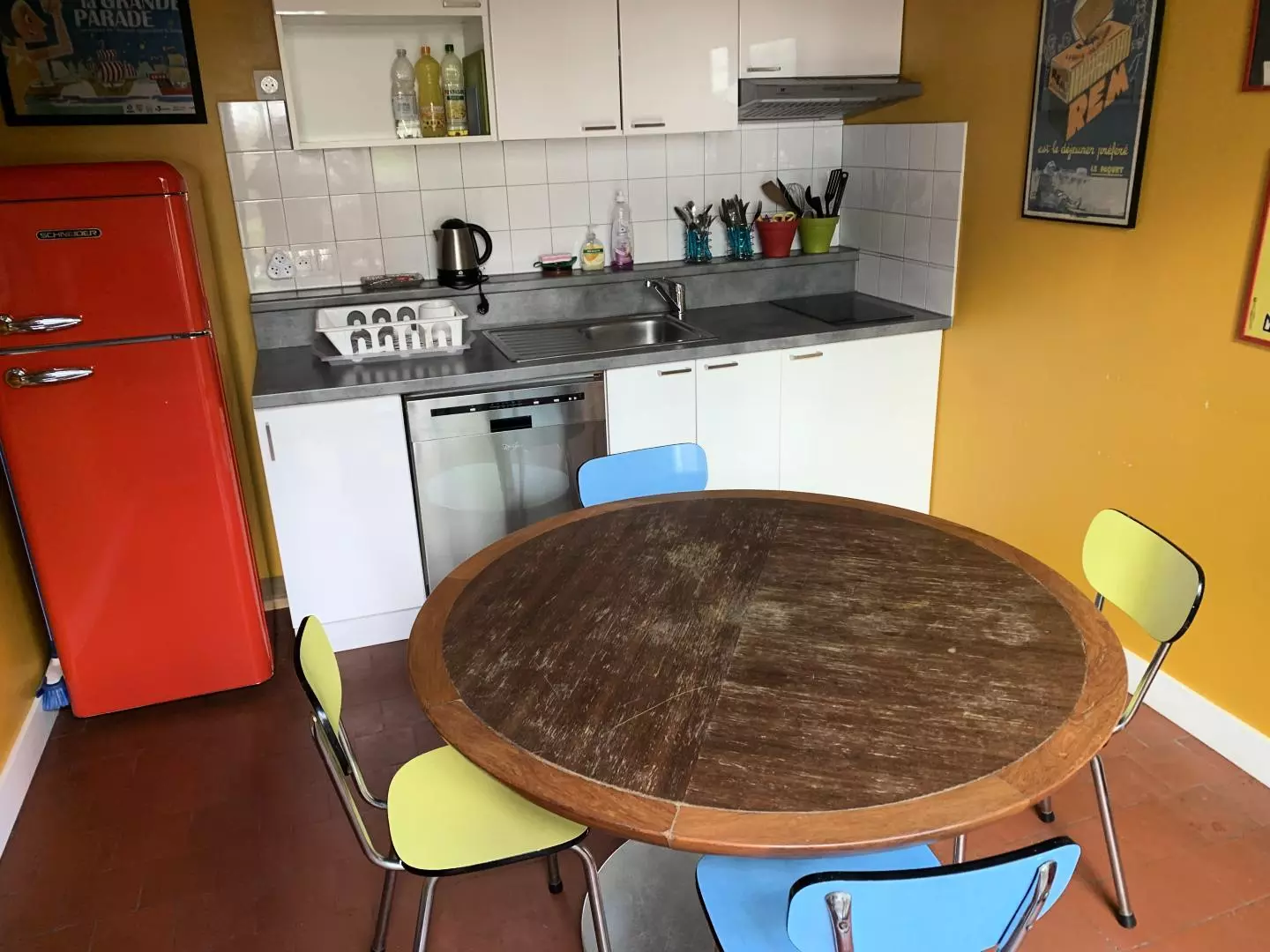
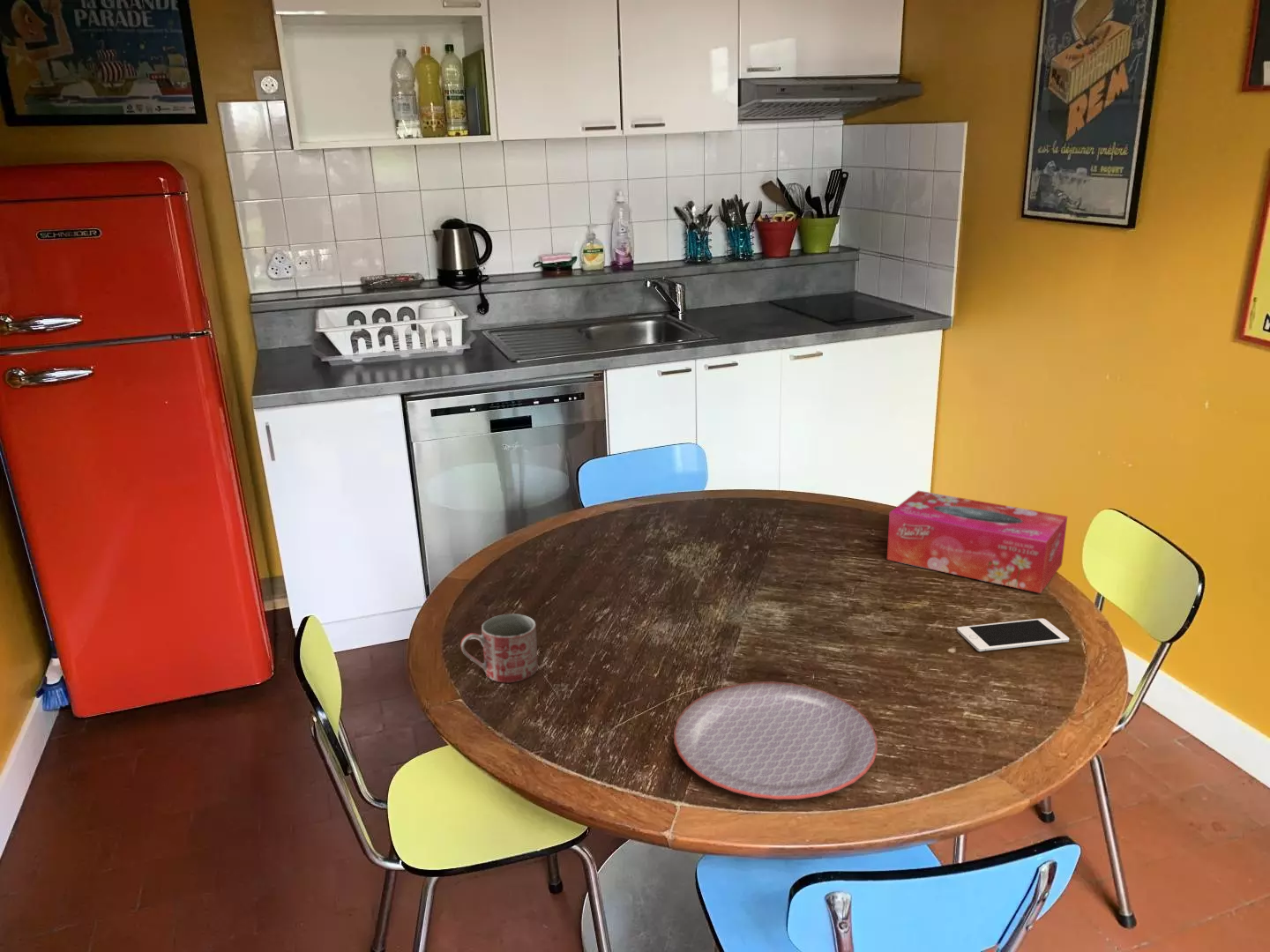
+ plate (773, 740)
+ tissue box (975, 538)
+ mug (500, 647)
+ cell phone (1012, 634)
